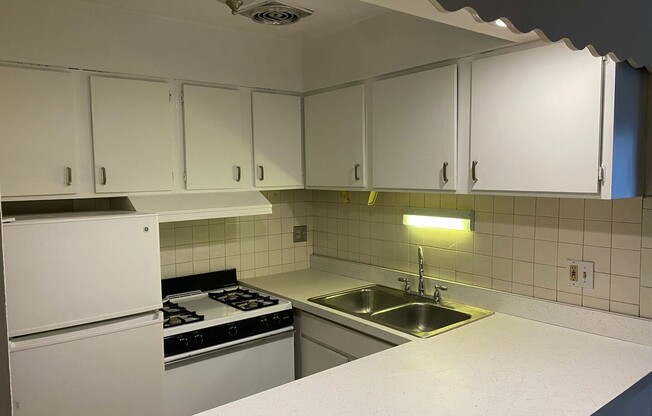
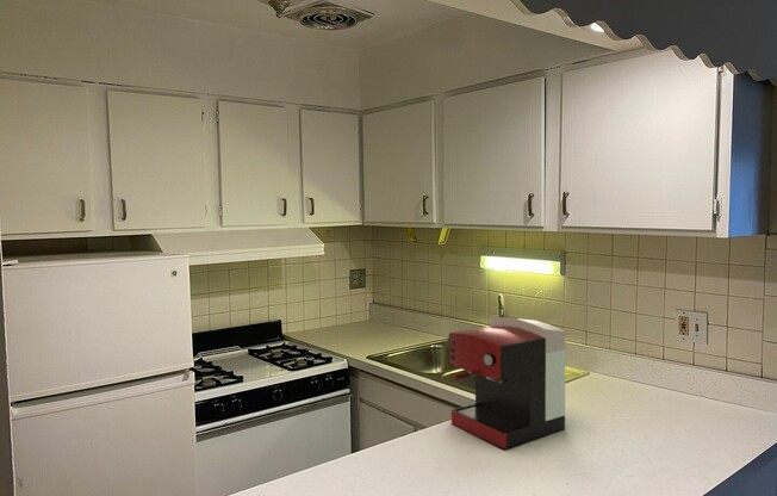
+ coffee maker (497, 374)
